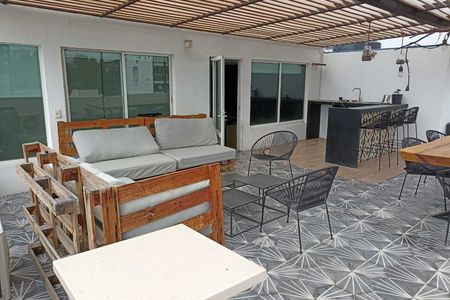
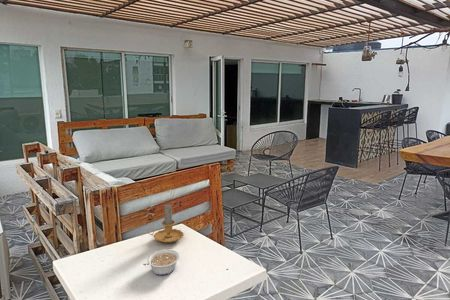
+ legume (163, 262)
+ candle (164, 221)
